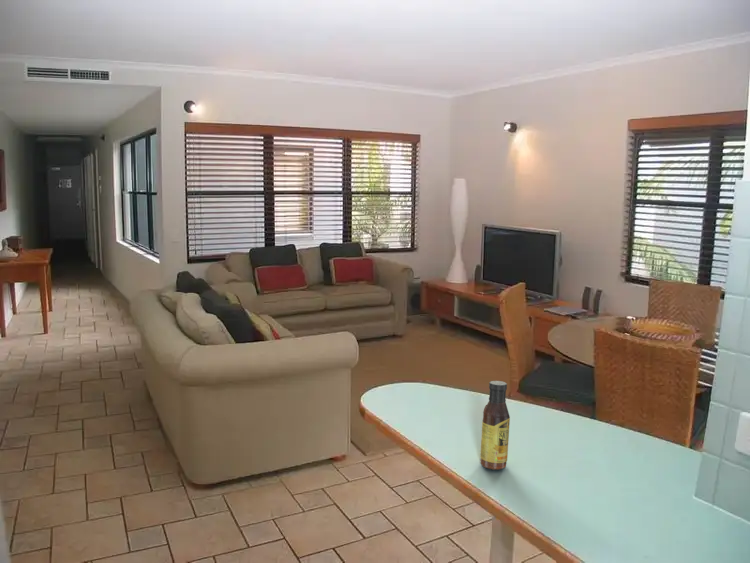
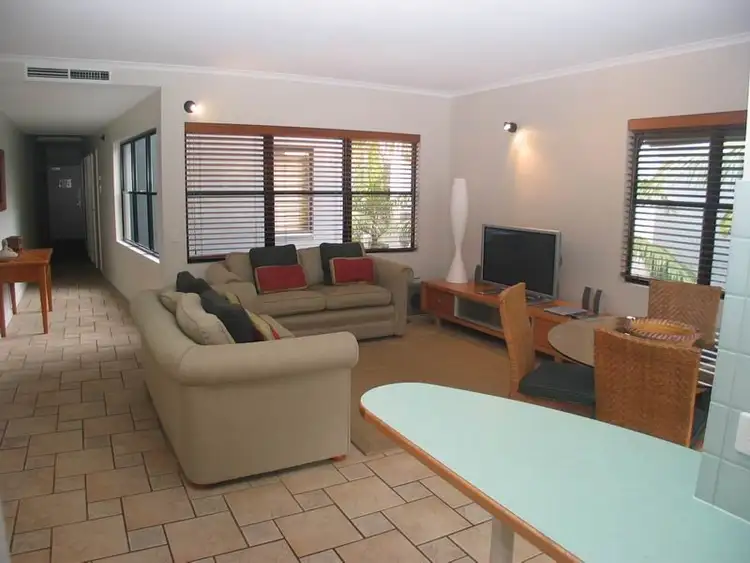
- sauce bottle (495, 424)
